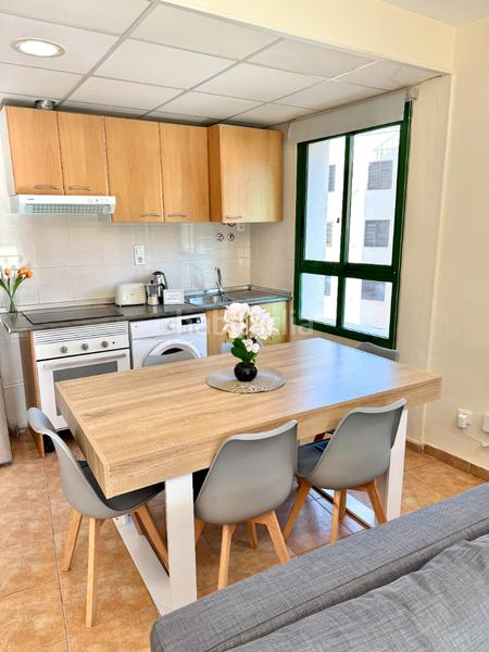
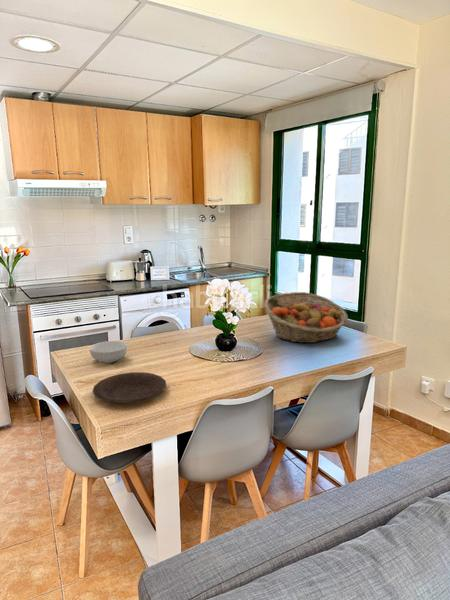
+ fruit basket (305, 316)
+ cereal bowl (109, 353)
+ plate (130, 388)
